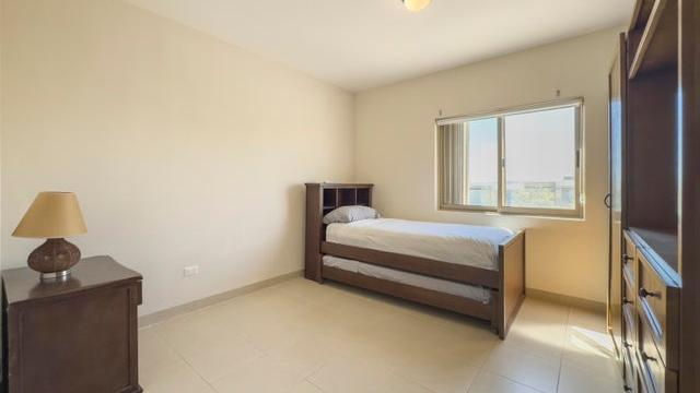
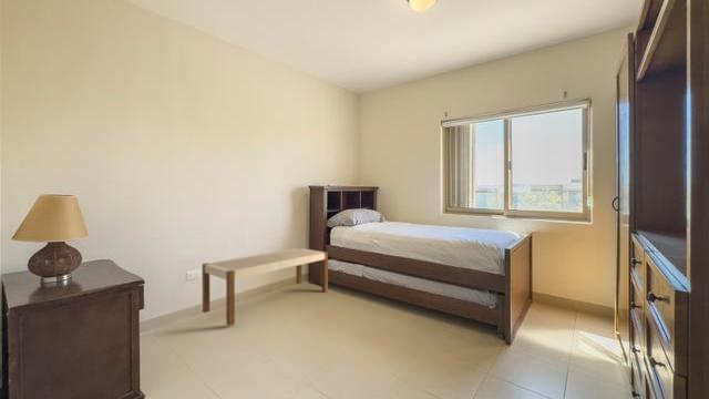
+ bench (267, 272)
